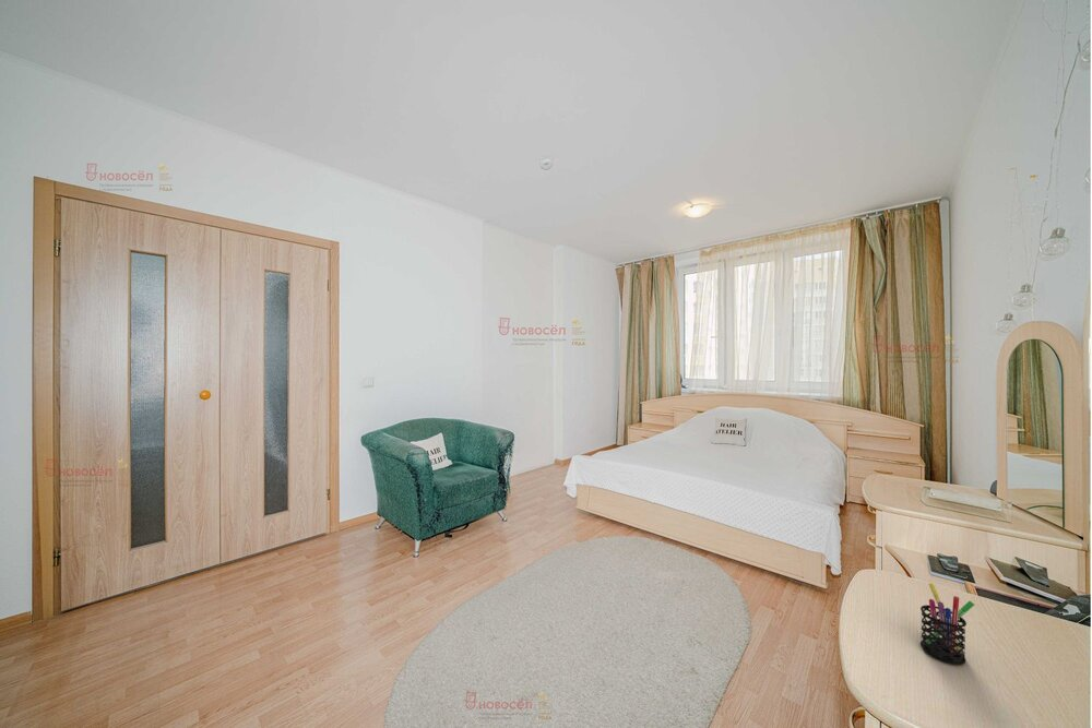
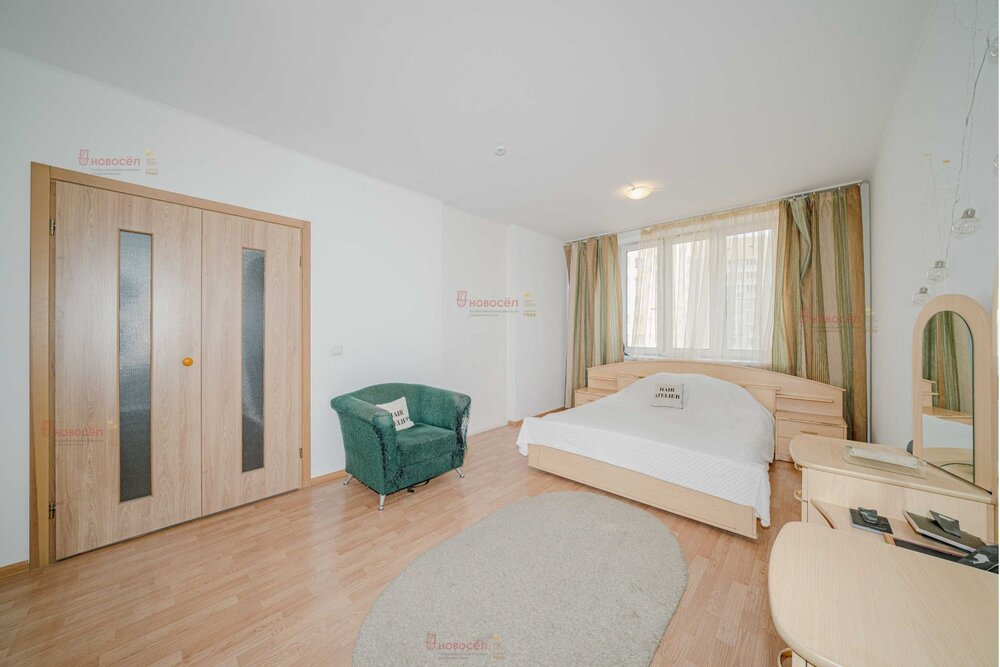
- pen holder (948, 621)
